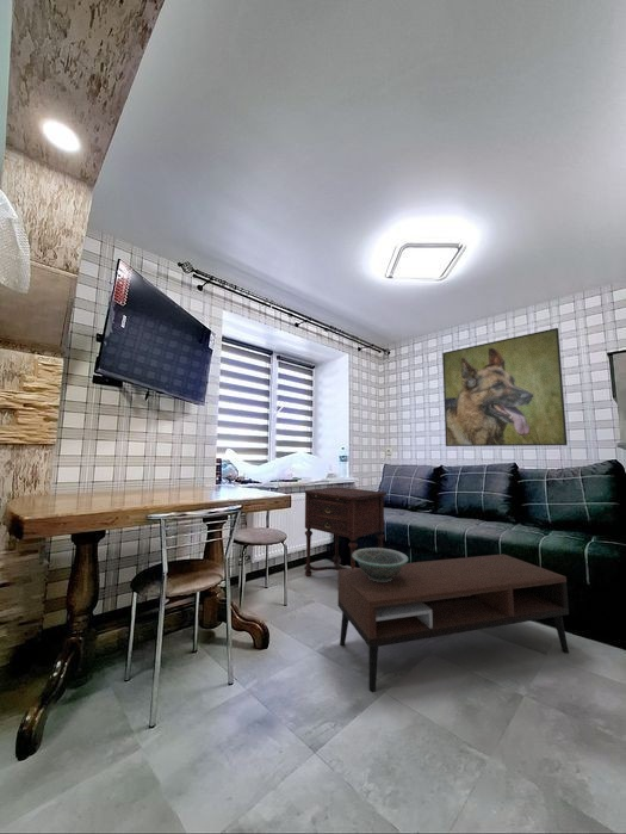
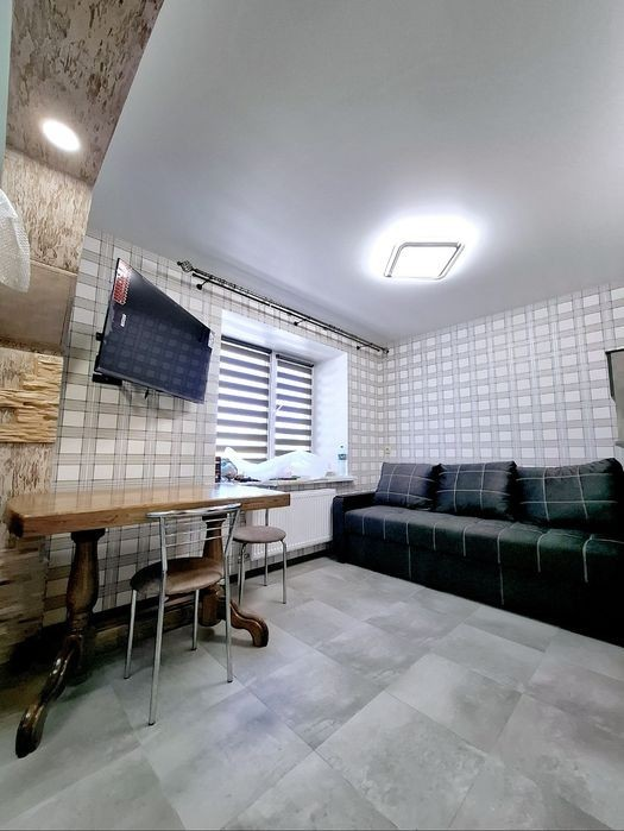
- coffee table (451, 610)
- side table (343, 533)
- decorative bowl (379, 566)
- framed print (496, 393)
